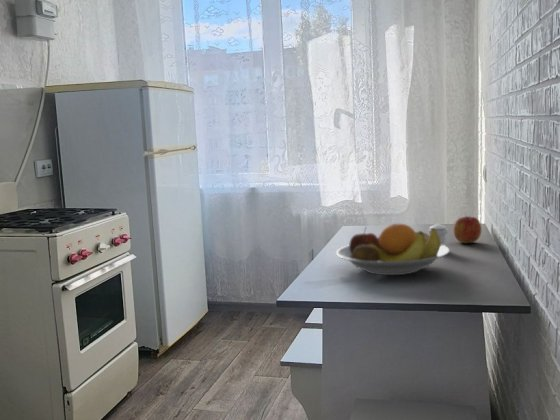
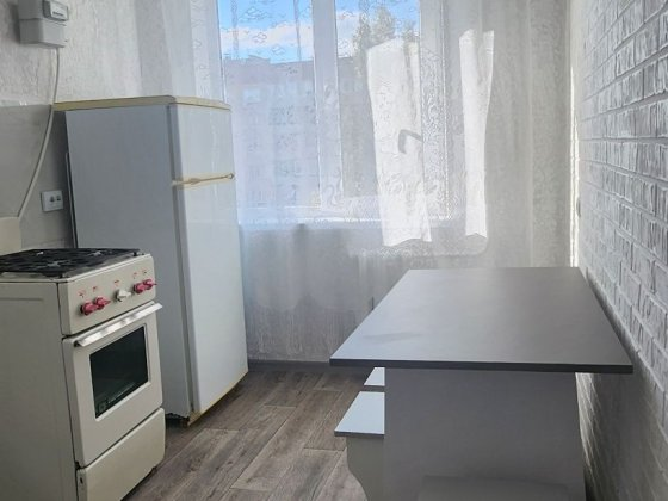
- apple (467, 229)
- pepper shaker (439, 236)
- fruit bowl (391, 245)
